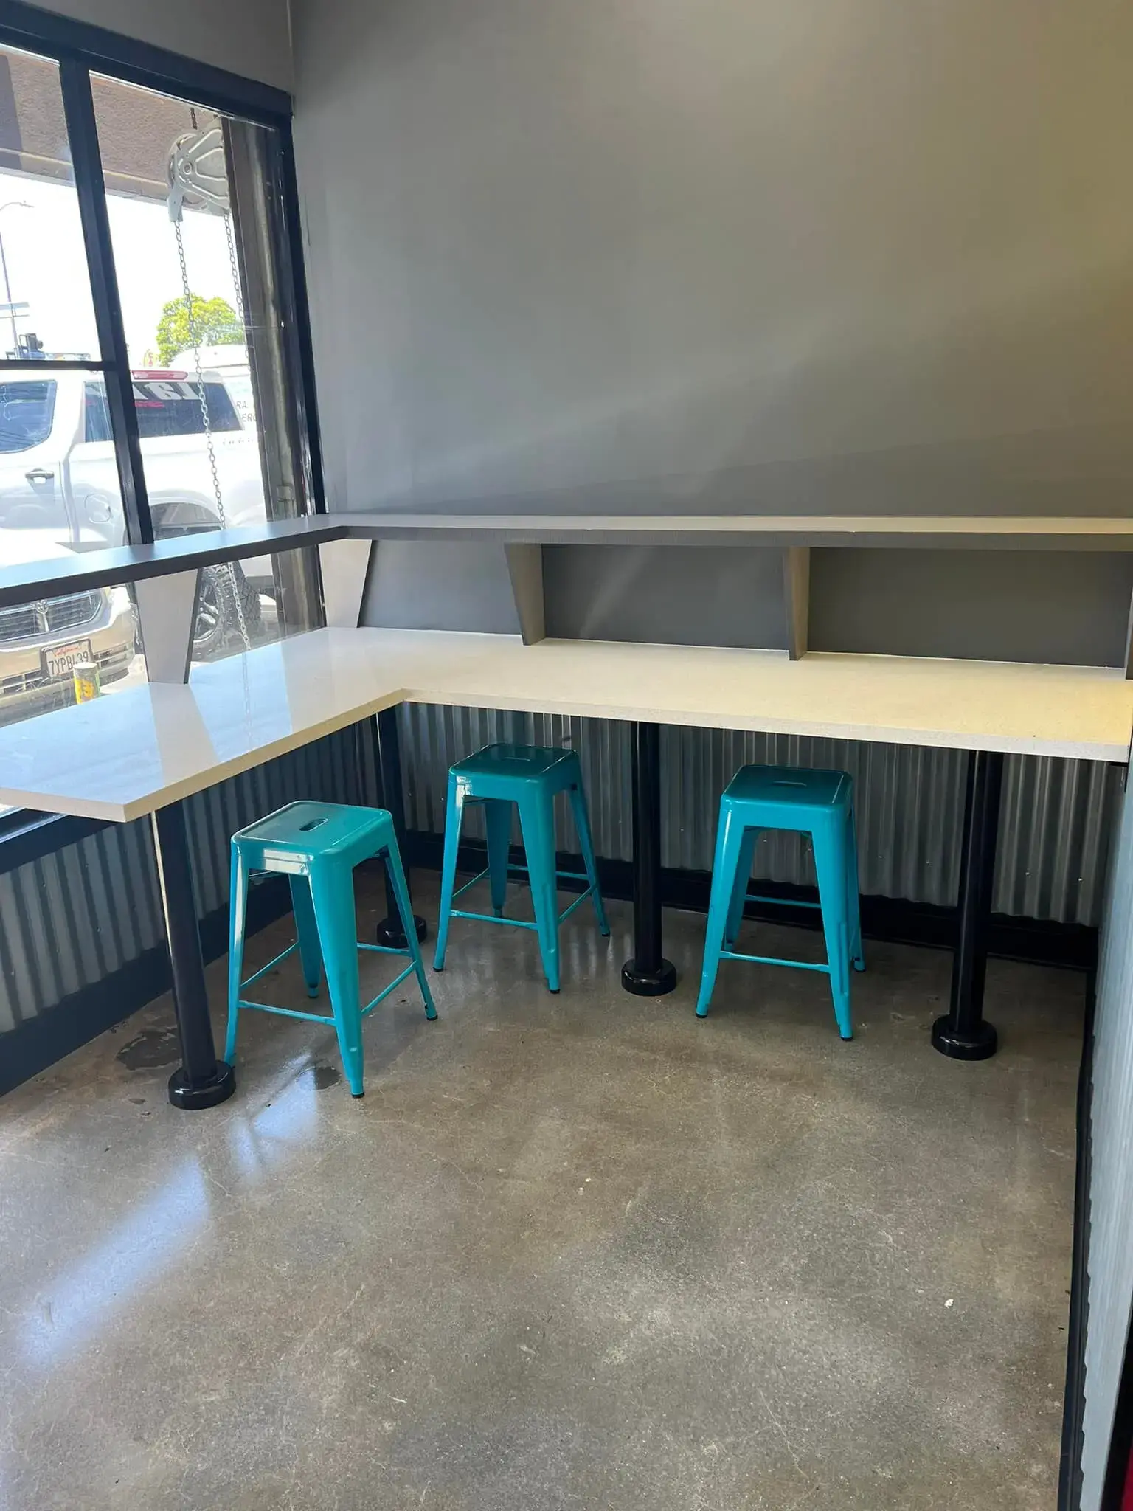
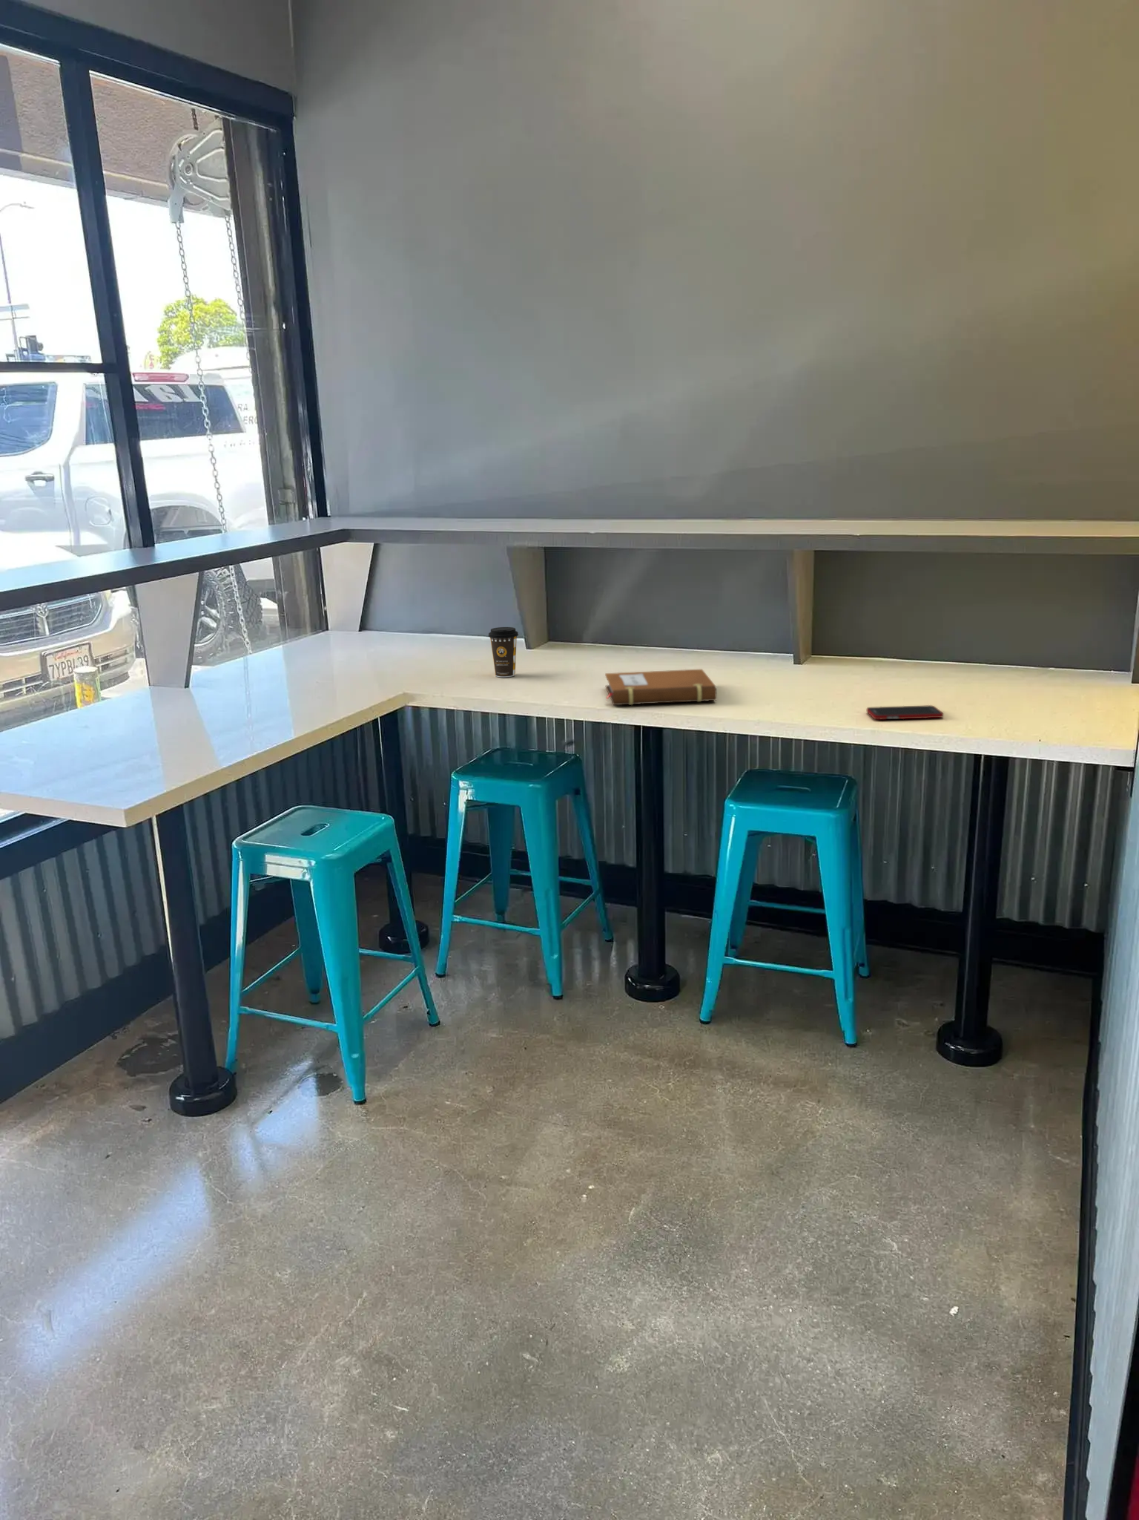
+ coffee cup (504, 651)
+ cell phone (904, 712)
+ notebook (657, 687)
